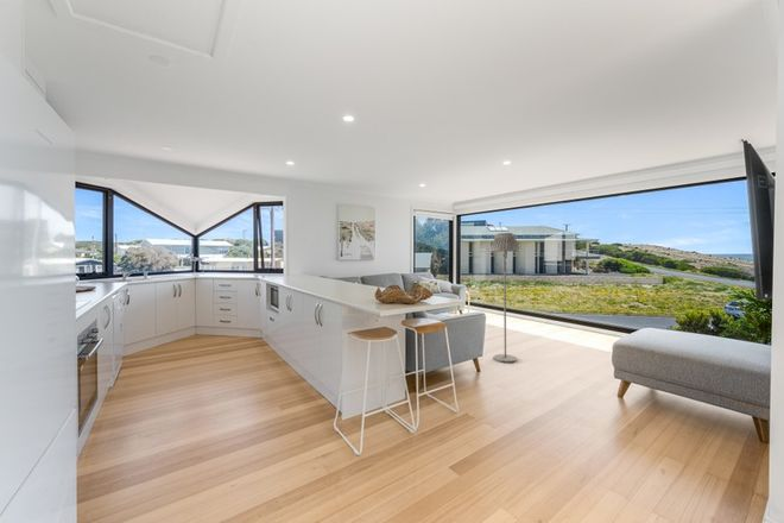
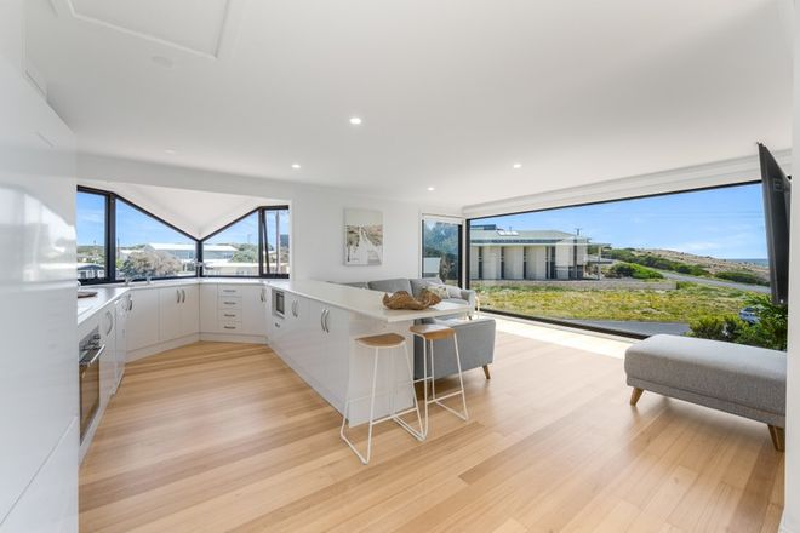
- floor lamp (505, 296)
